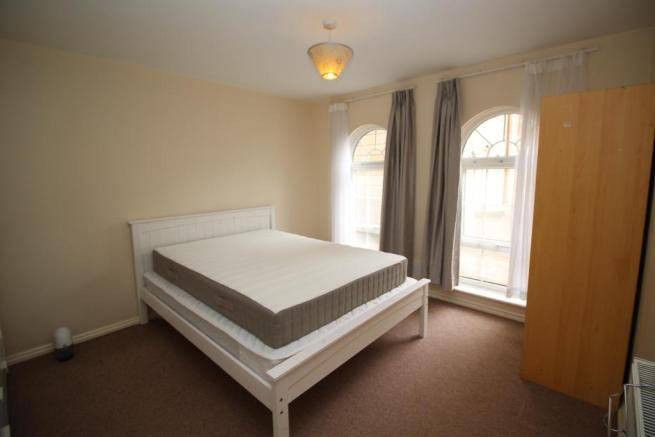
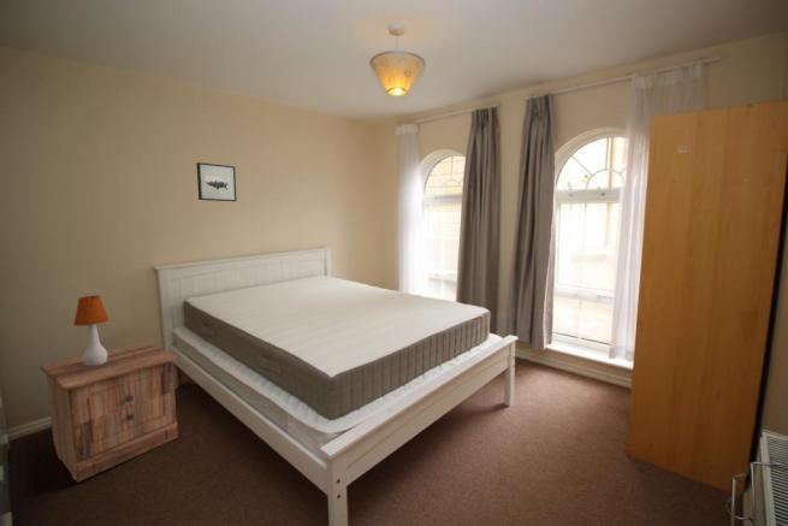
+ wall art (217, 182)
+ nightstand (115, 403)
+ table lamp (91, 330)
